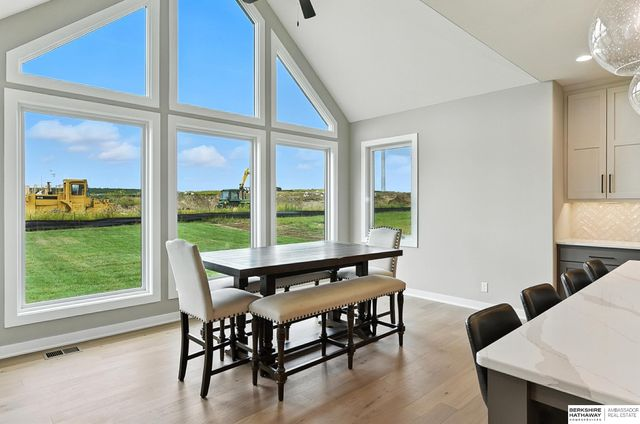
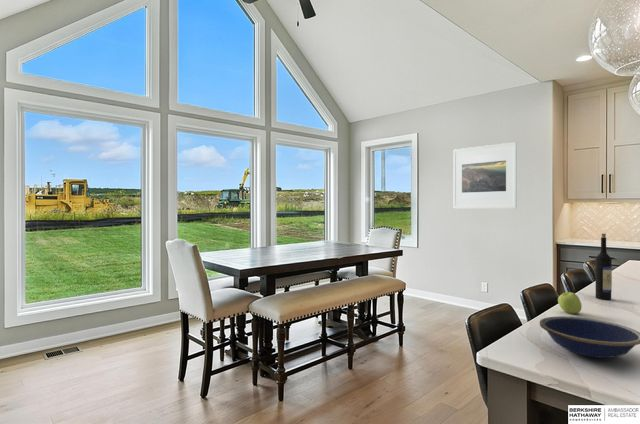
+ wine bottle (603, 265)
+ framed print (483, 177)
+ apple (569, 302)
+ bowl (588, 340)
